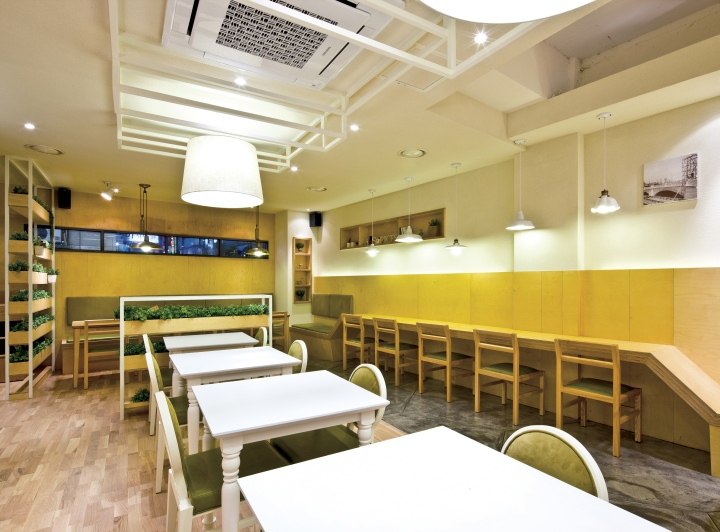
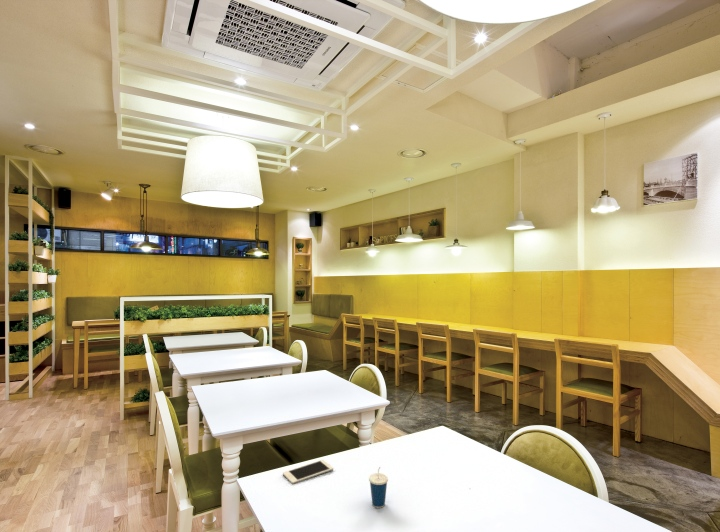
+ cell phone (308, 471)
+ cup (378, 483)
